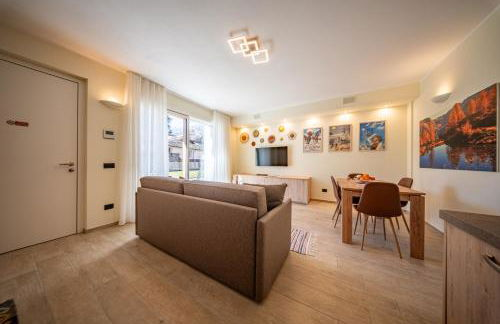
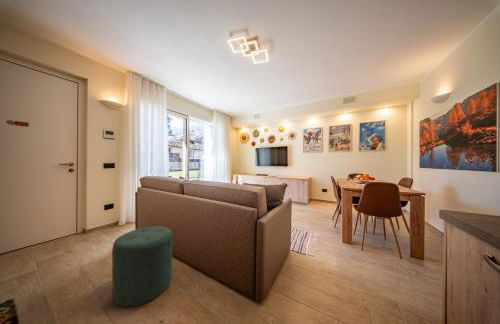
+ ottoman (144, 260)
